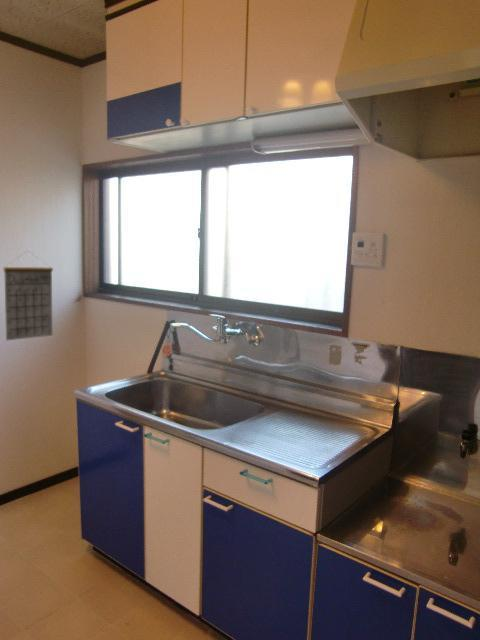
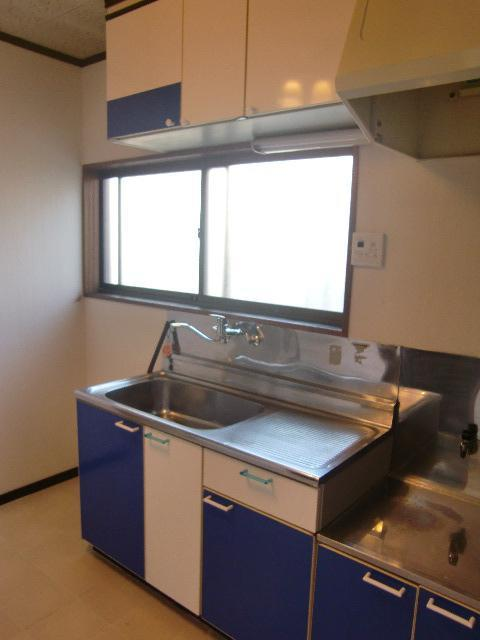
- calendar (29, 294)
